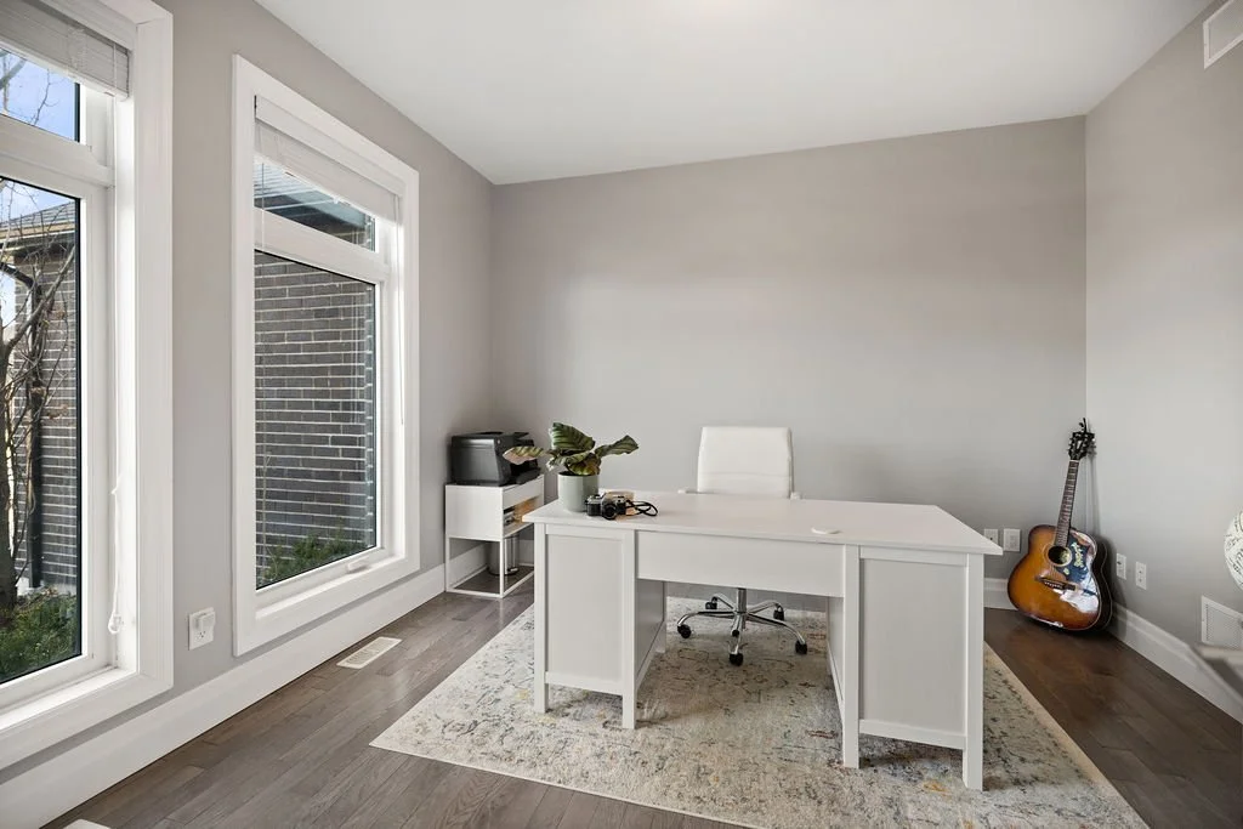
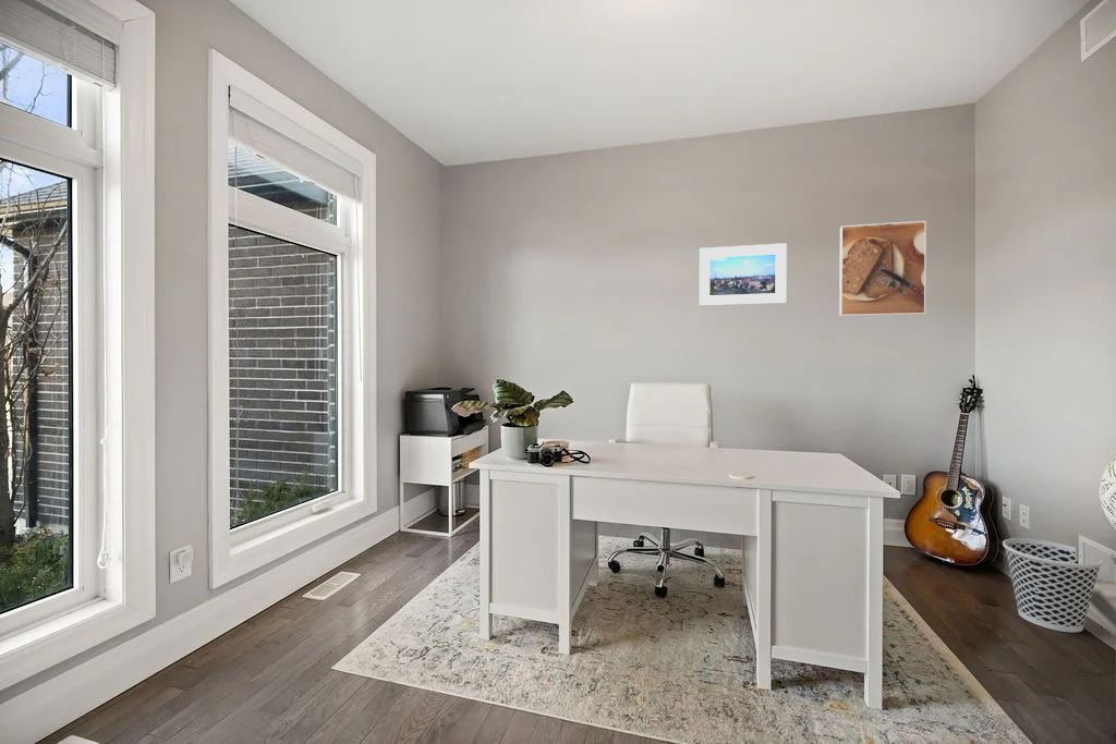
+ wastebasket (1050, 585)
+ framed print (881, 269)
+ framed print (741, 275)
